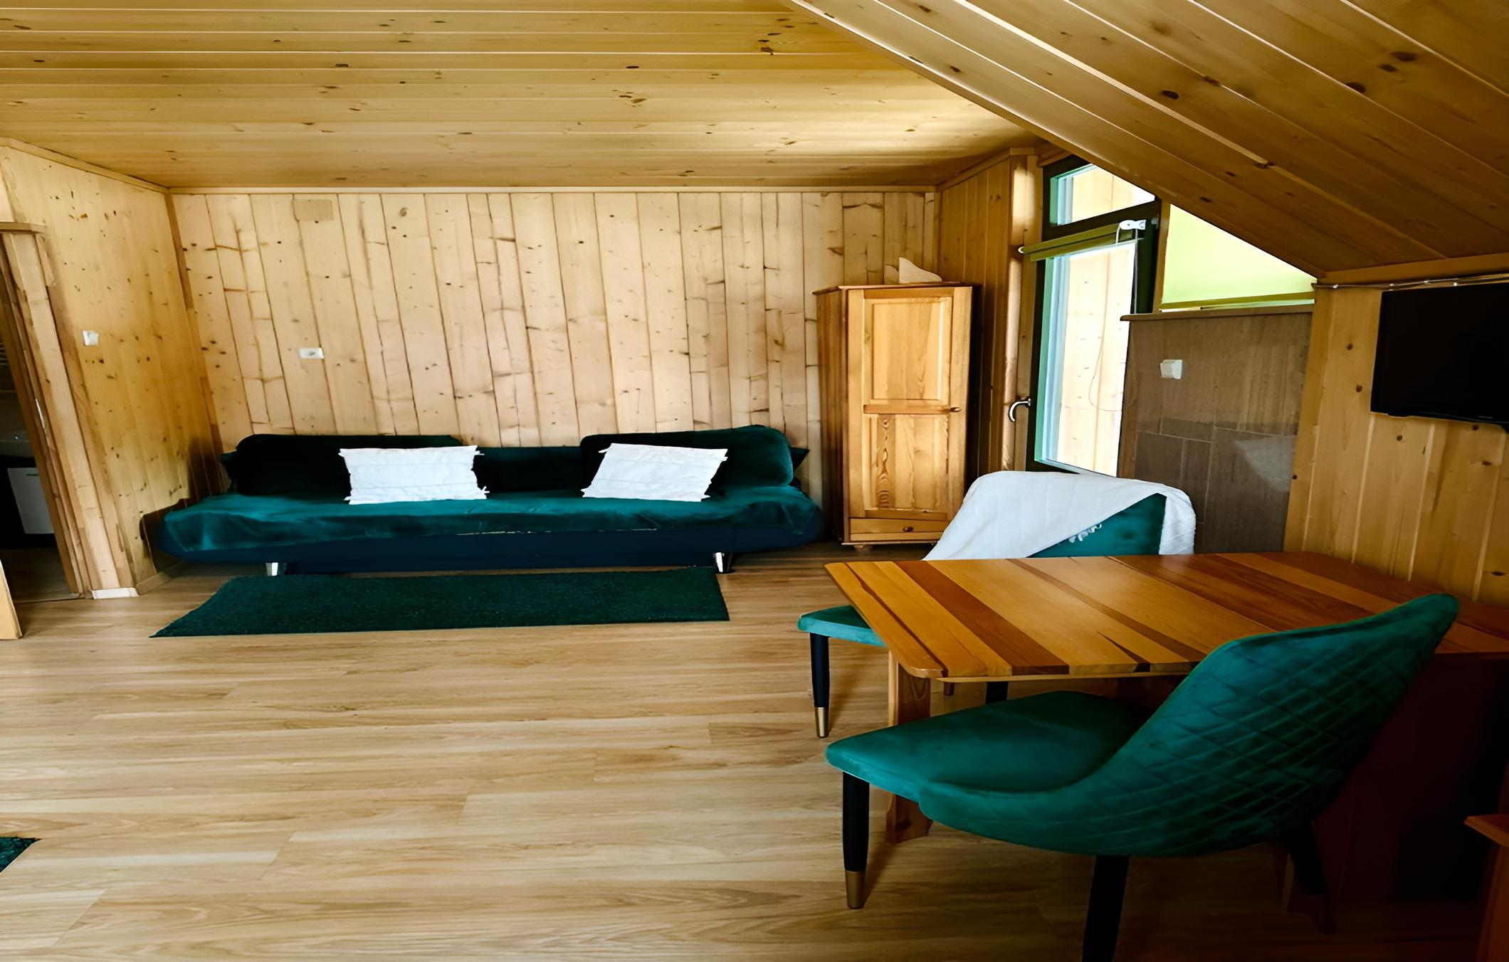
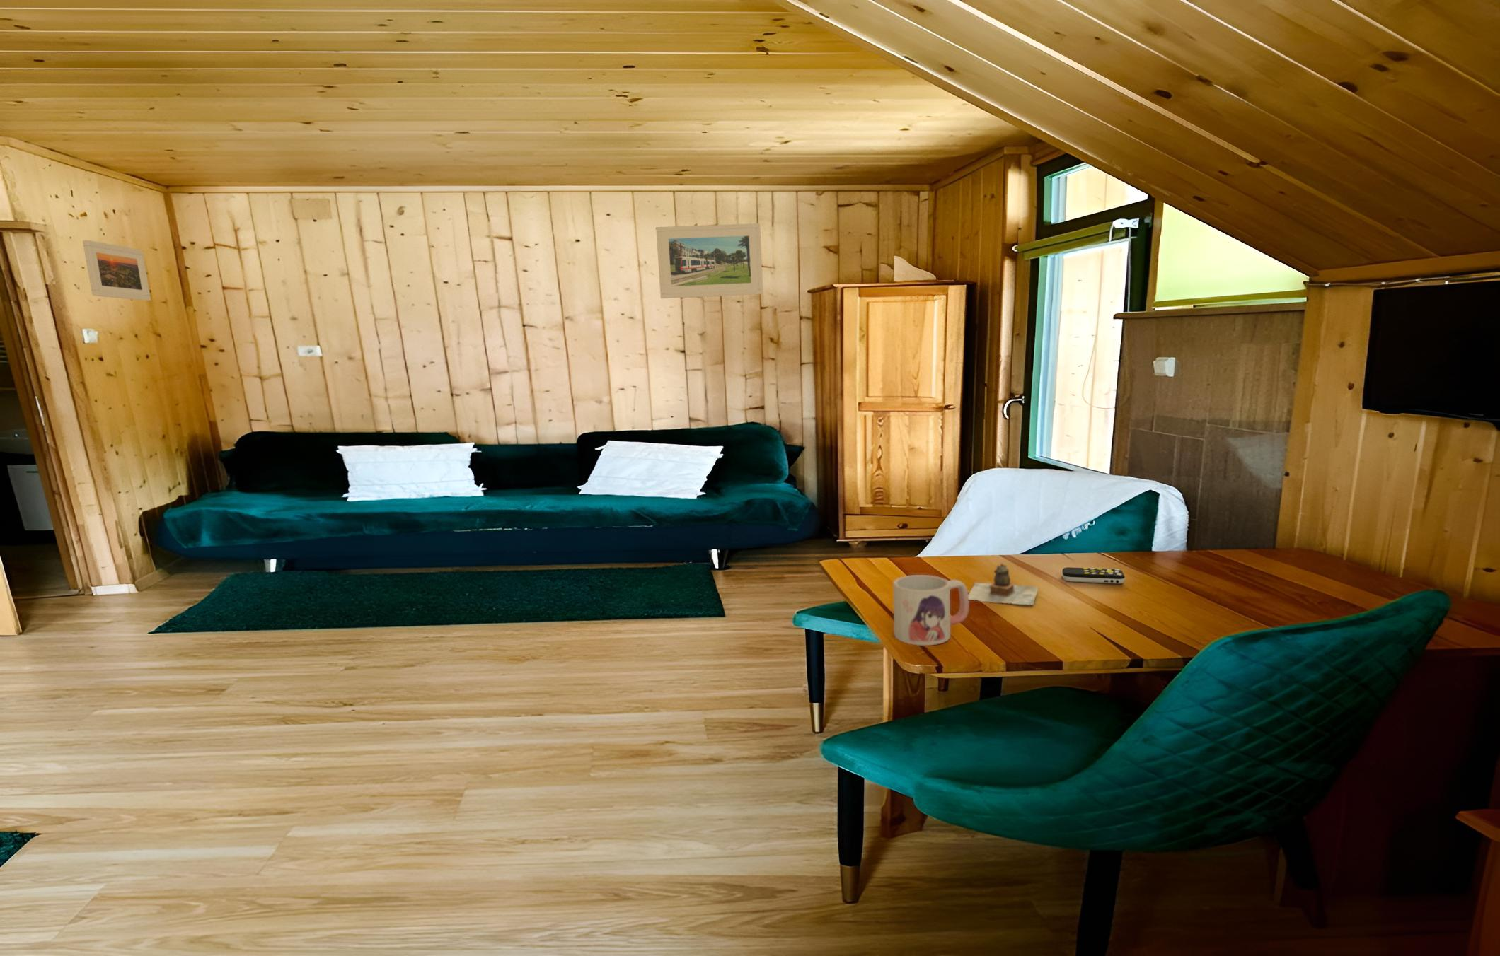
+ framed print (710, 261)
+ mug (931, 607)
+ remote control (1092, 575)
+ teapot (1001, 578)
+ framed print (118, 272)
